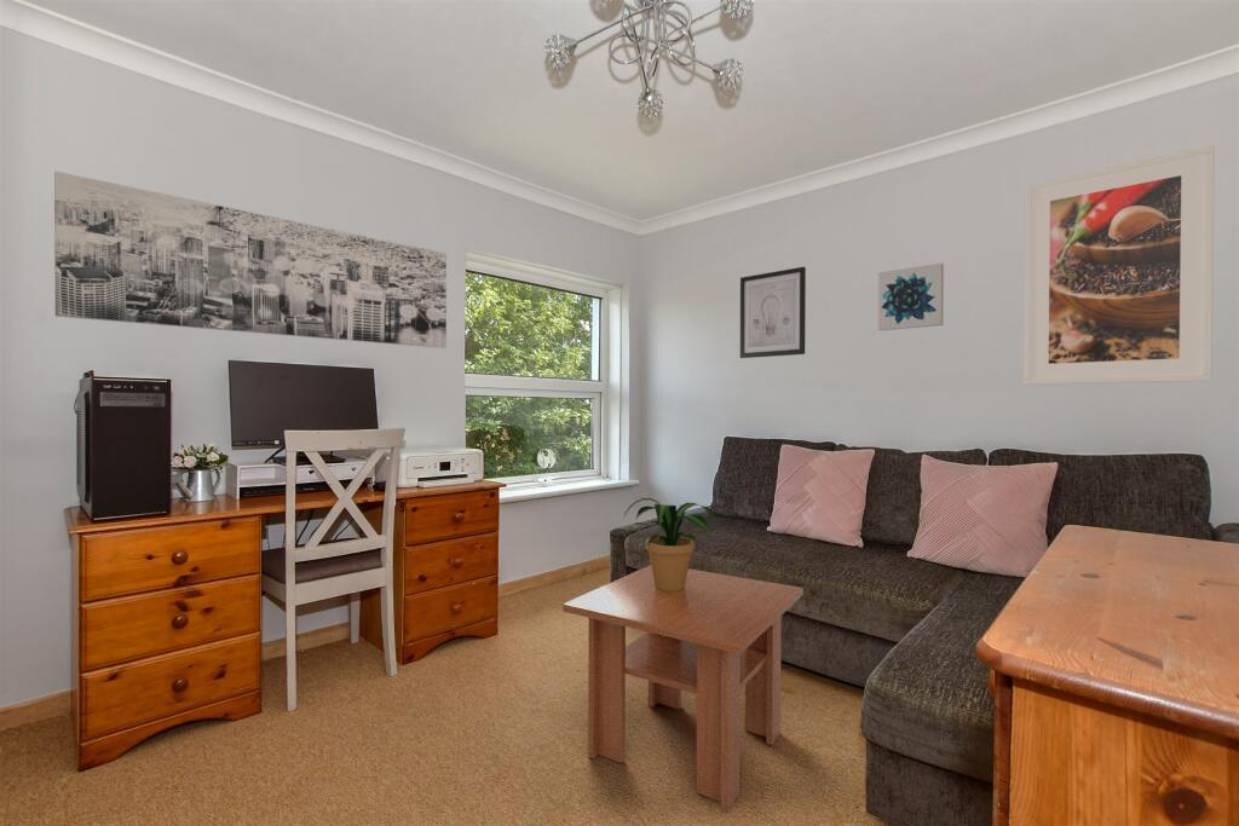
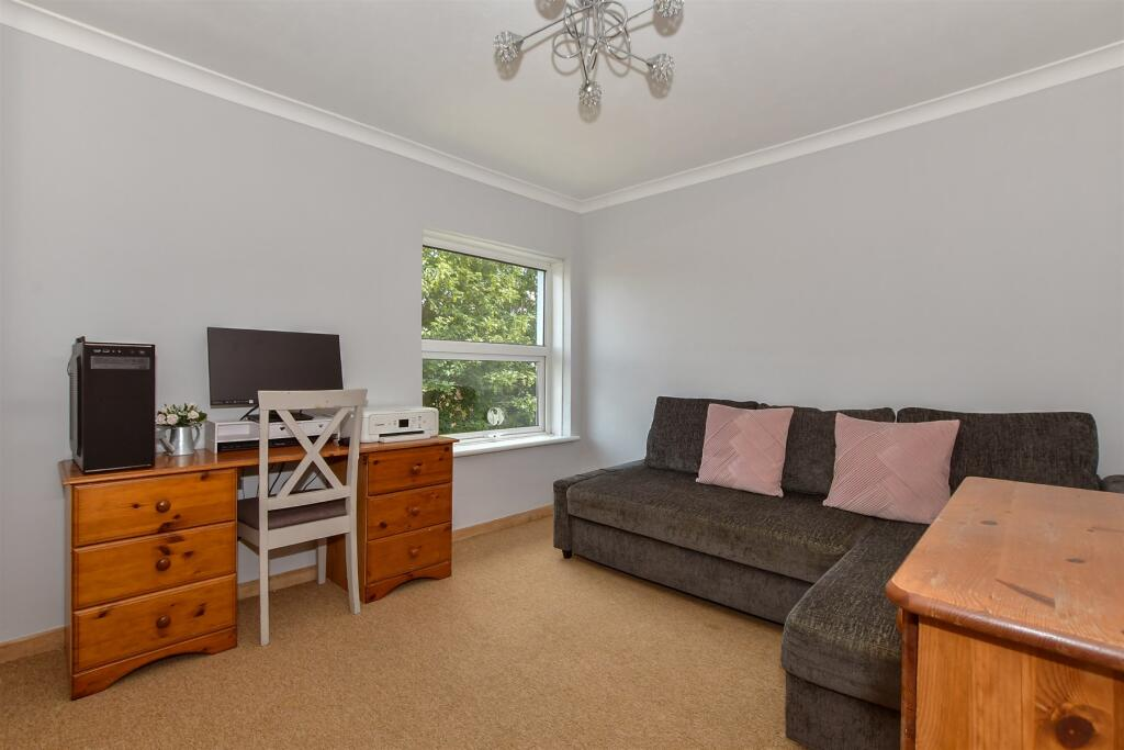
- potted plant (669, 542)
- wall art (289, 278)
- coffee table (687, 670)
- wall art (771, 314)
- wall art (910, 298)
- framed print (1111, 275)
